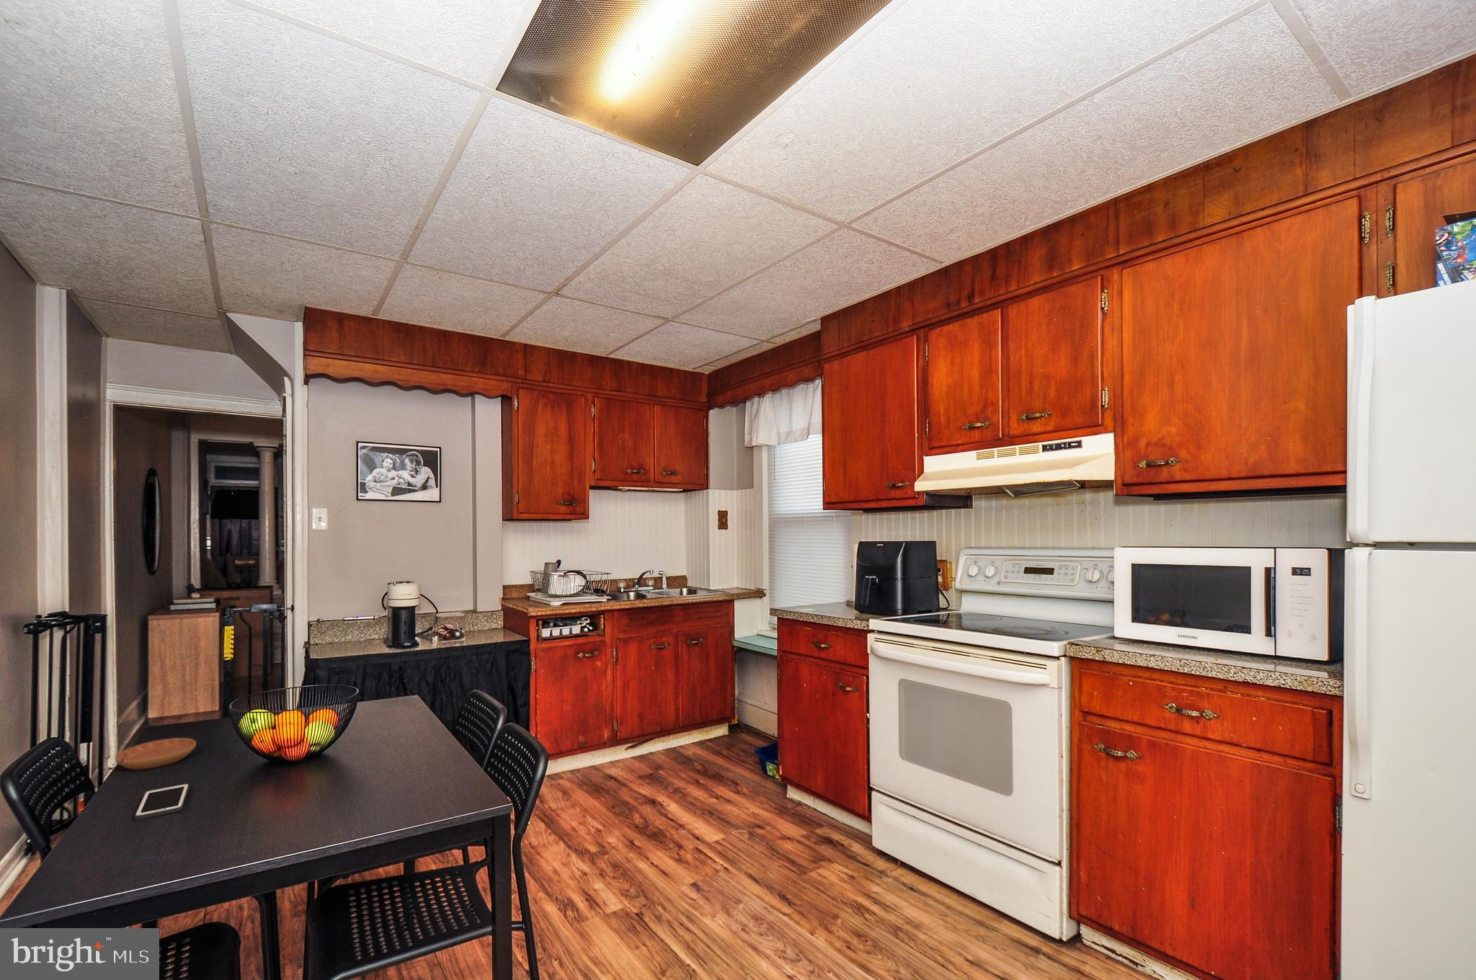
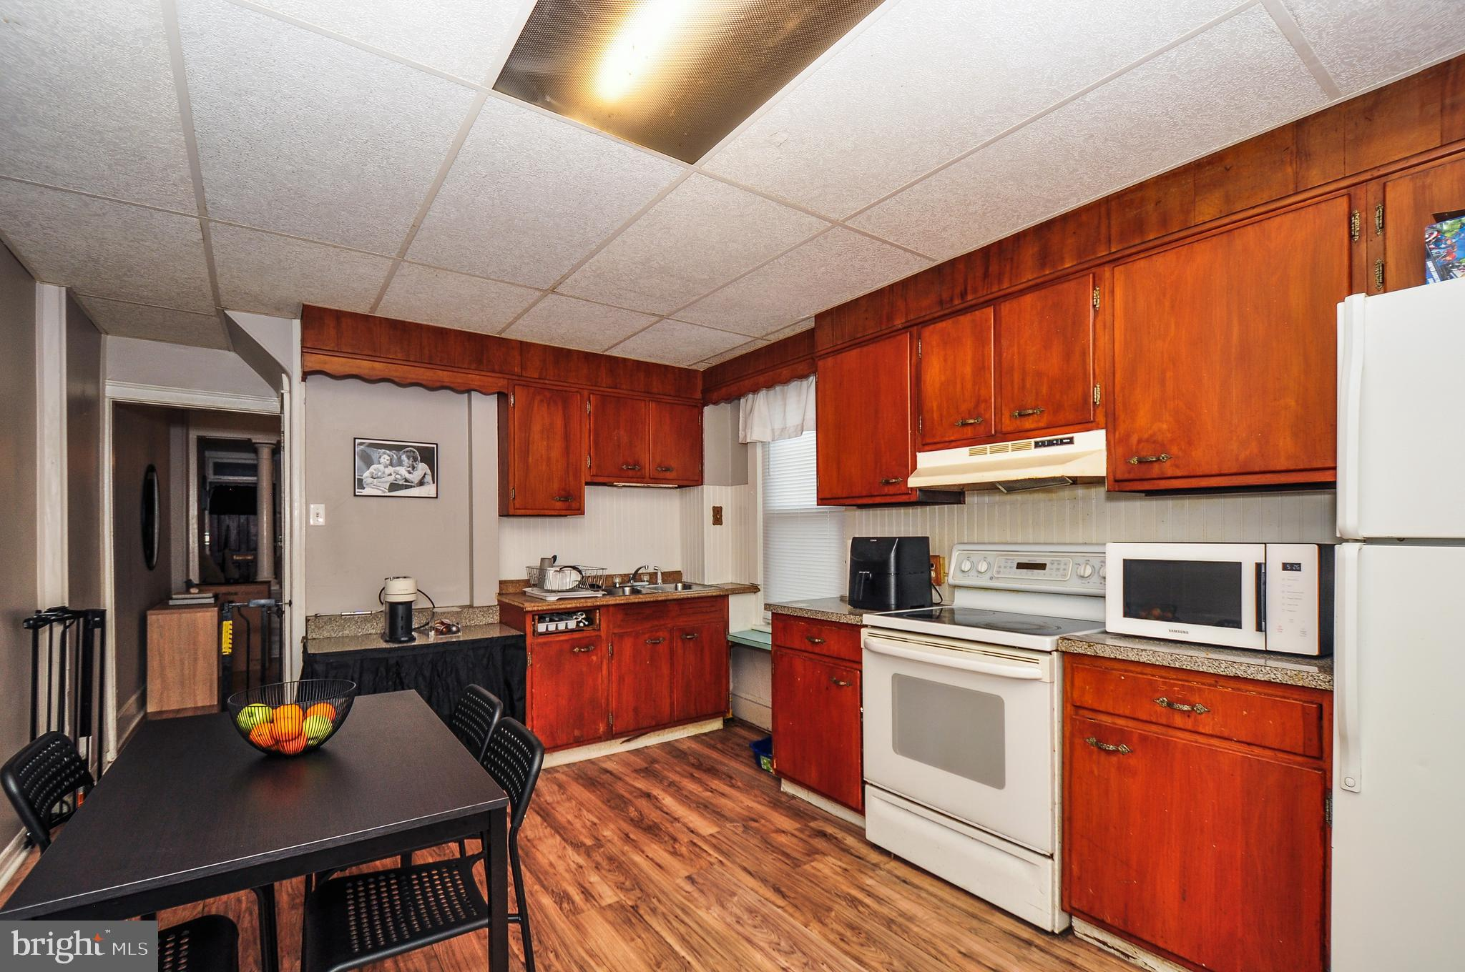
- cell phone (163, 801)
- saucer (156, 754)
